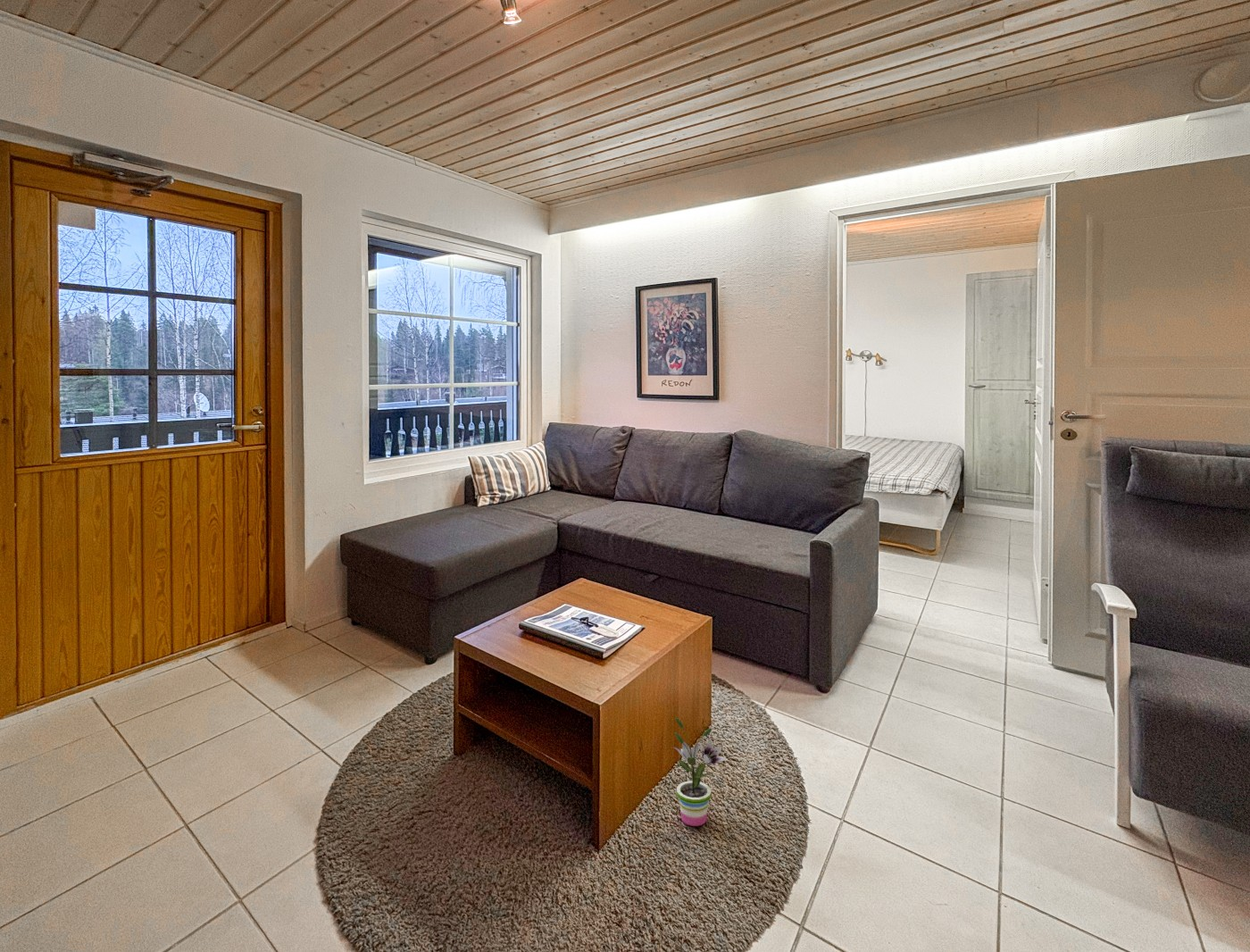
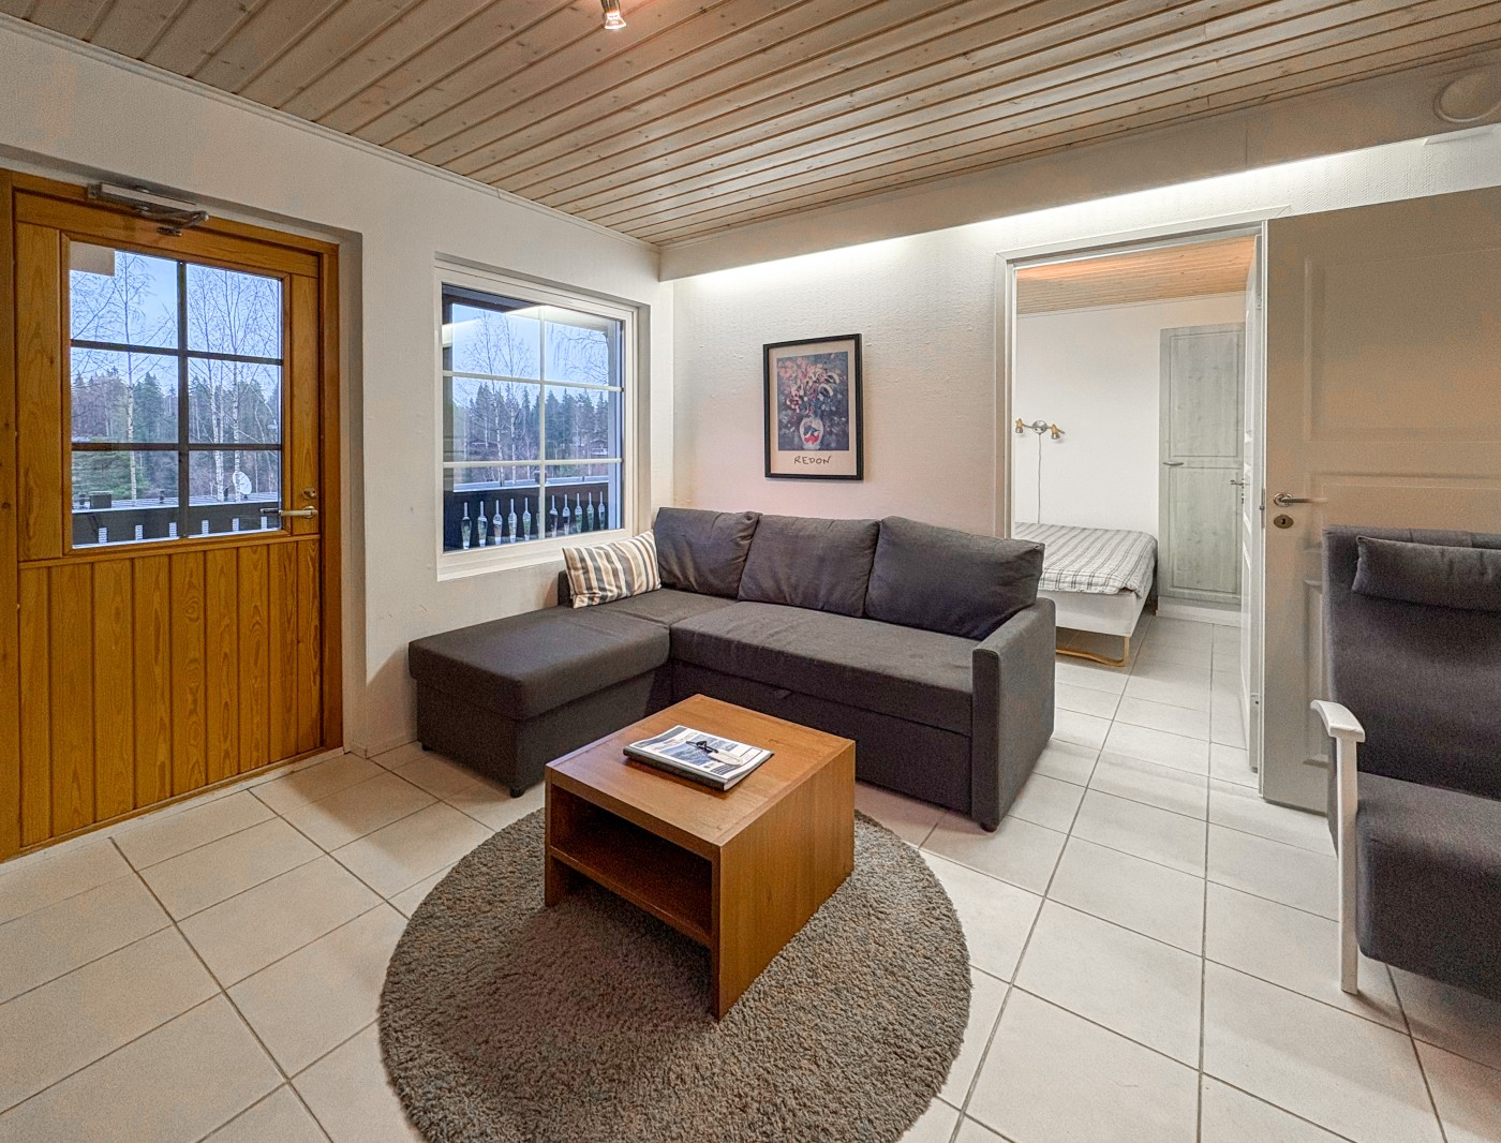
- potted plant (699, 764)
